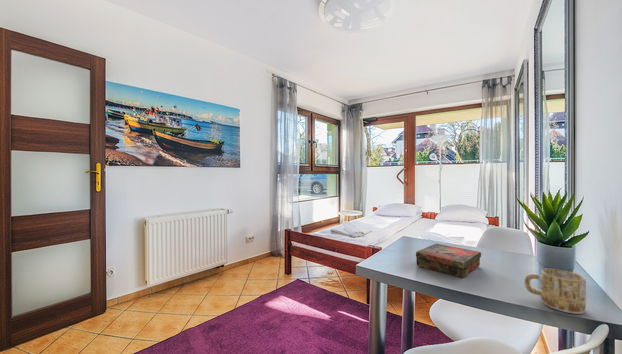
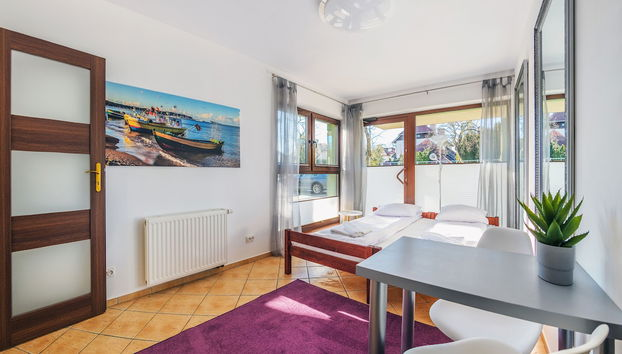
- mug (553, 288)
- book (448, 258)
